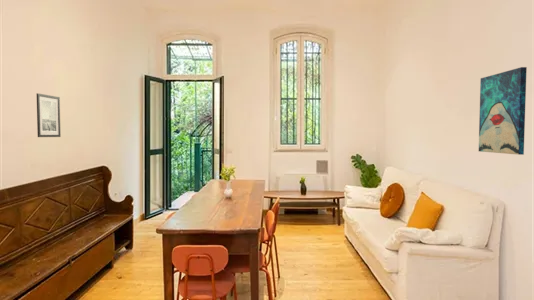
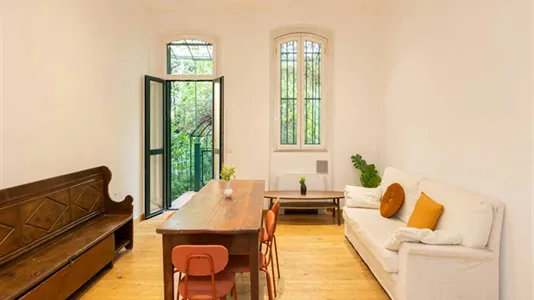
- wall art (500, 113)
- wall art (49, 116)
